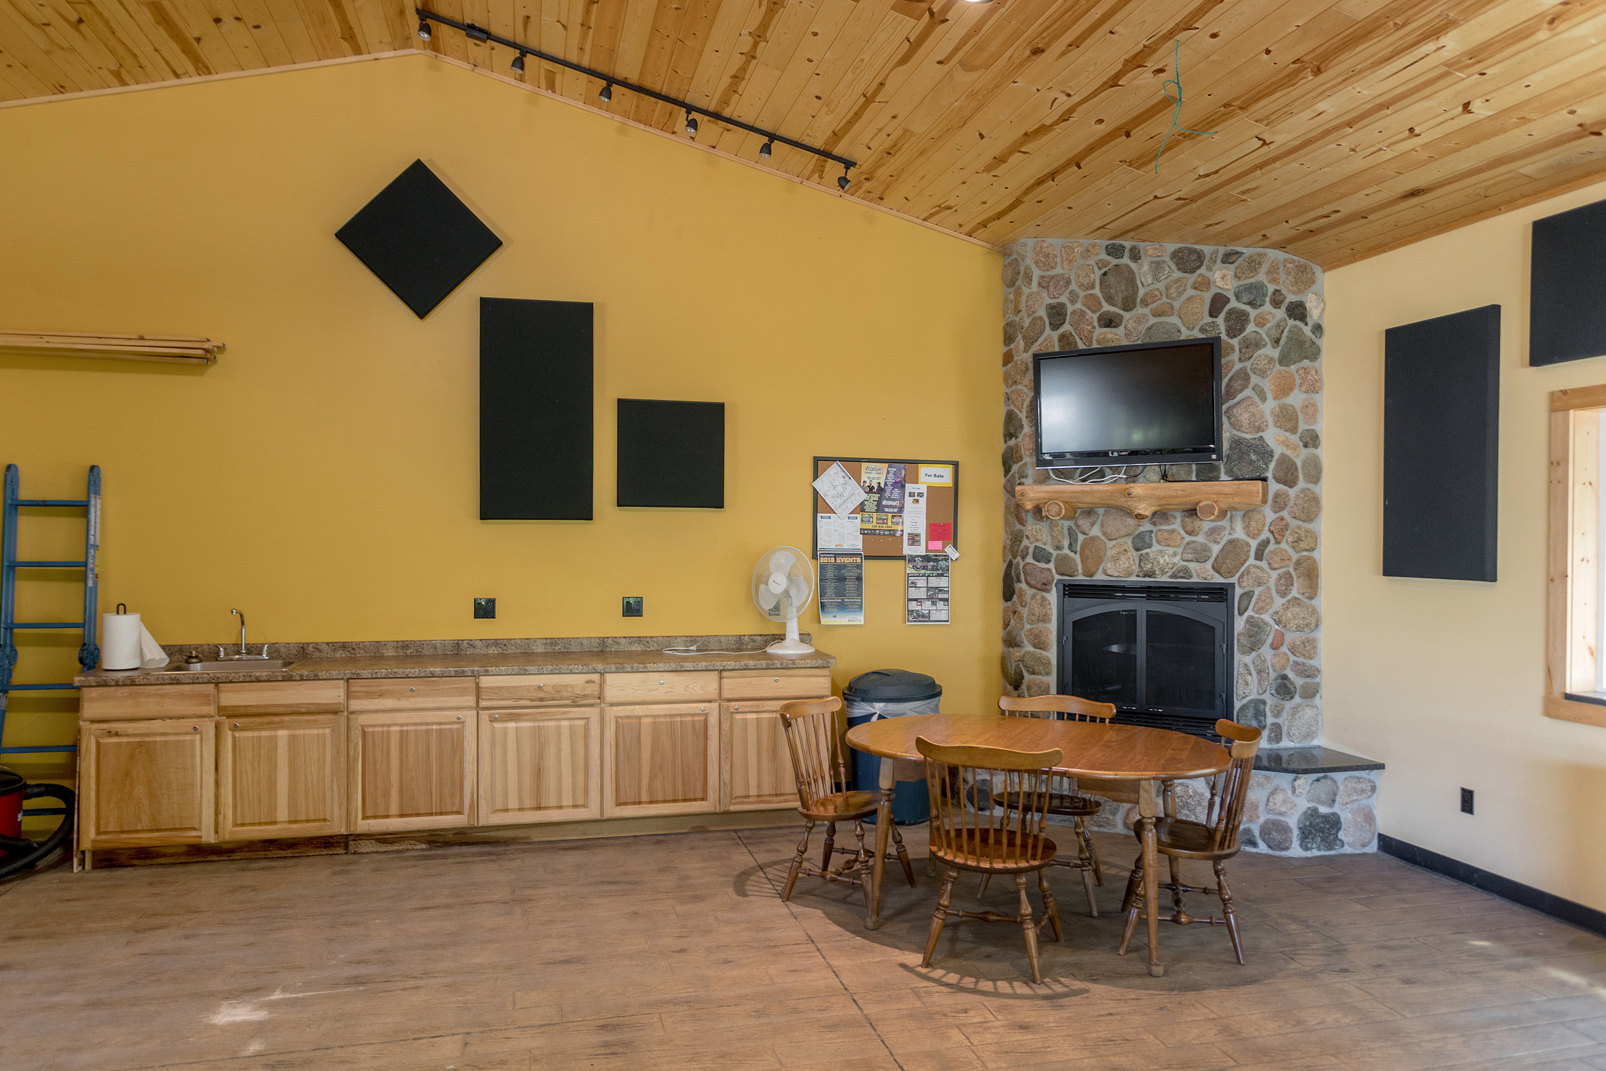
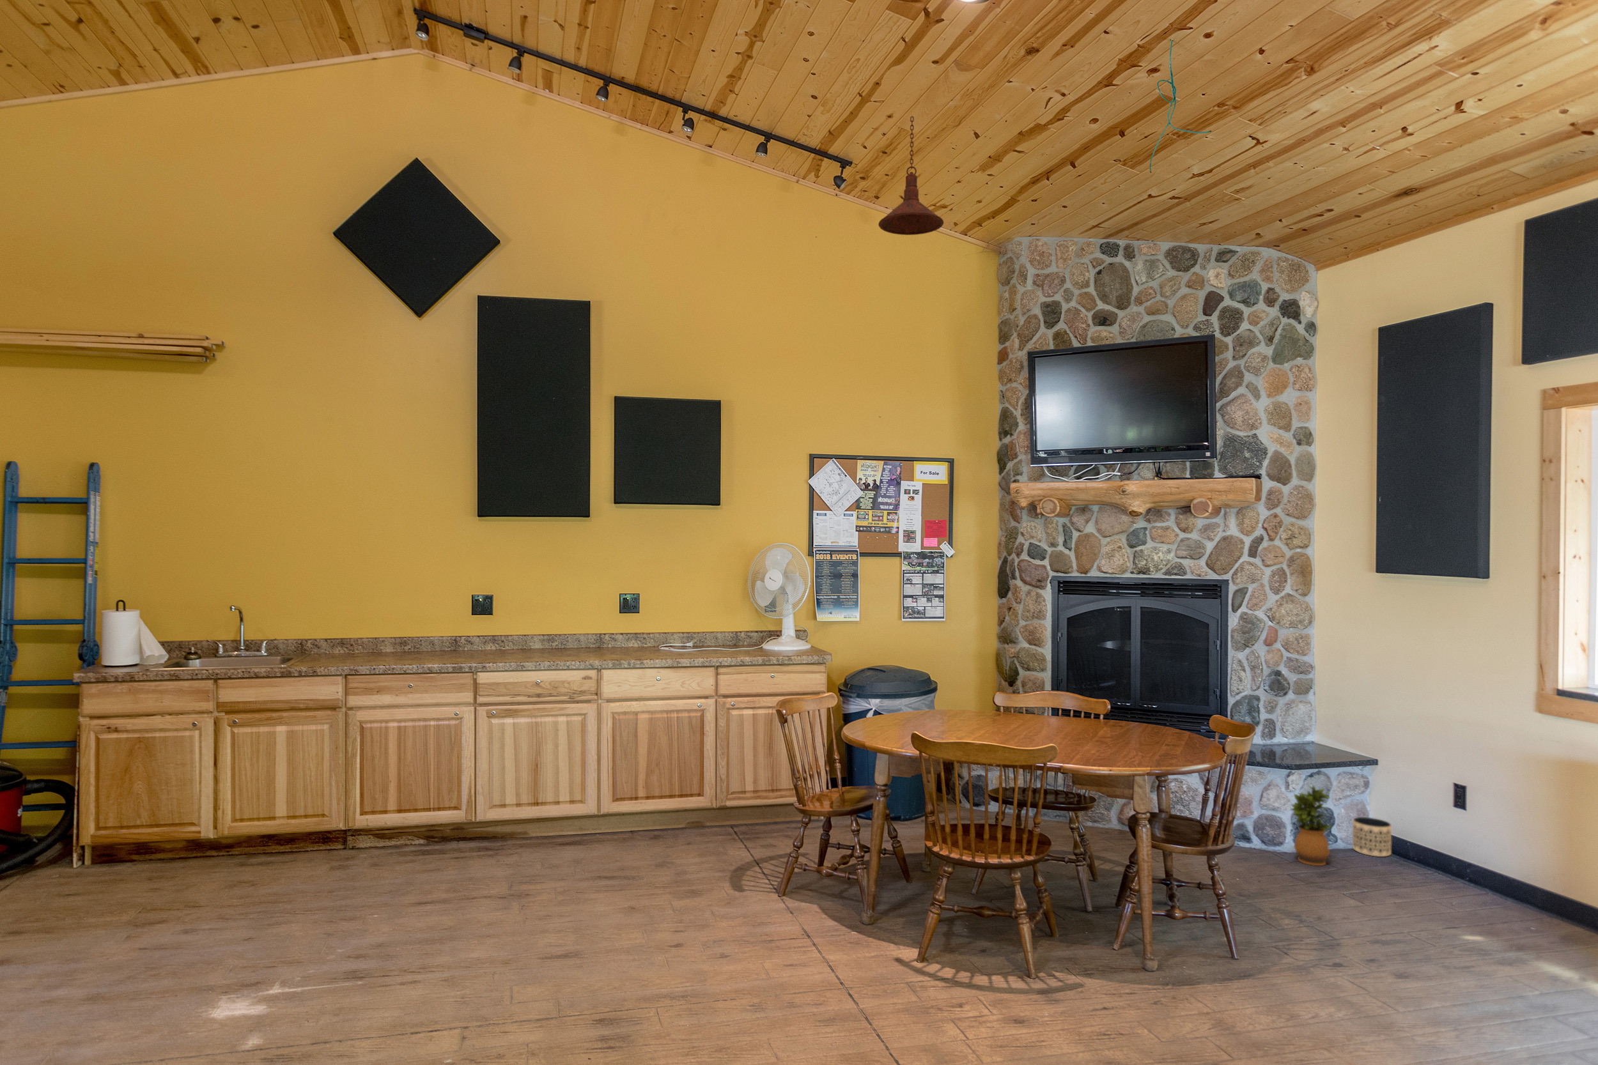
+ potted plant (1307, 823)
+ pendant light (911, 172)
+ planter (1372, 837)
